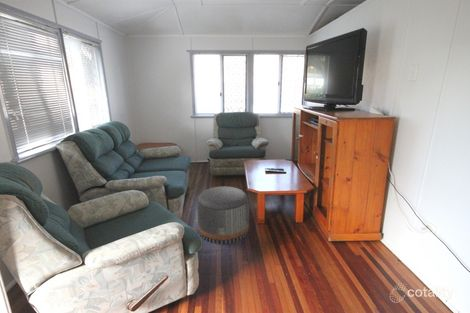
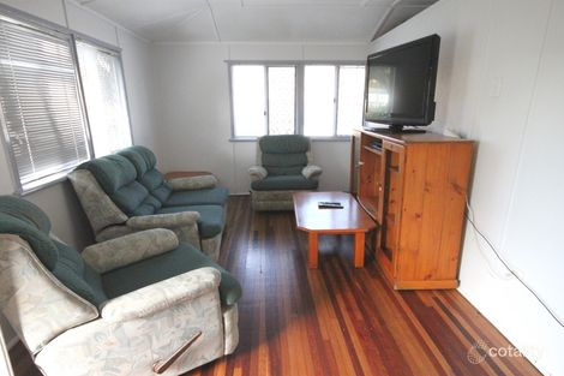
- pouf (223, 210)
